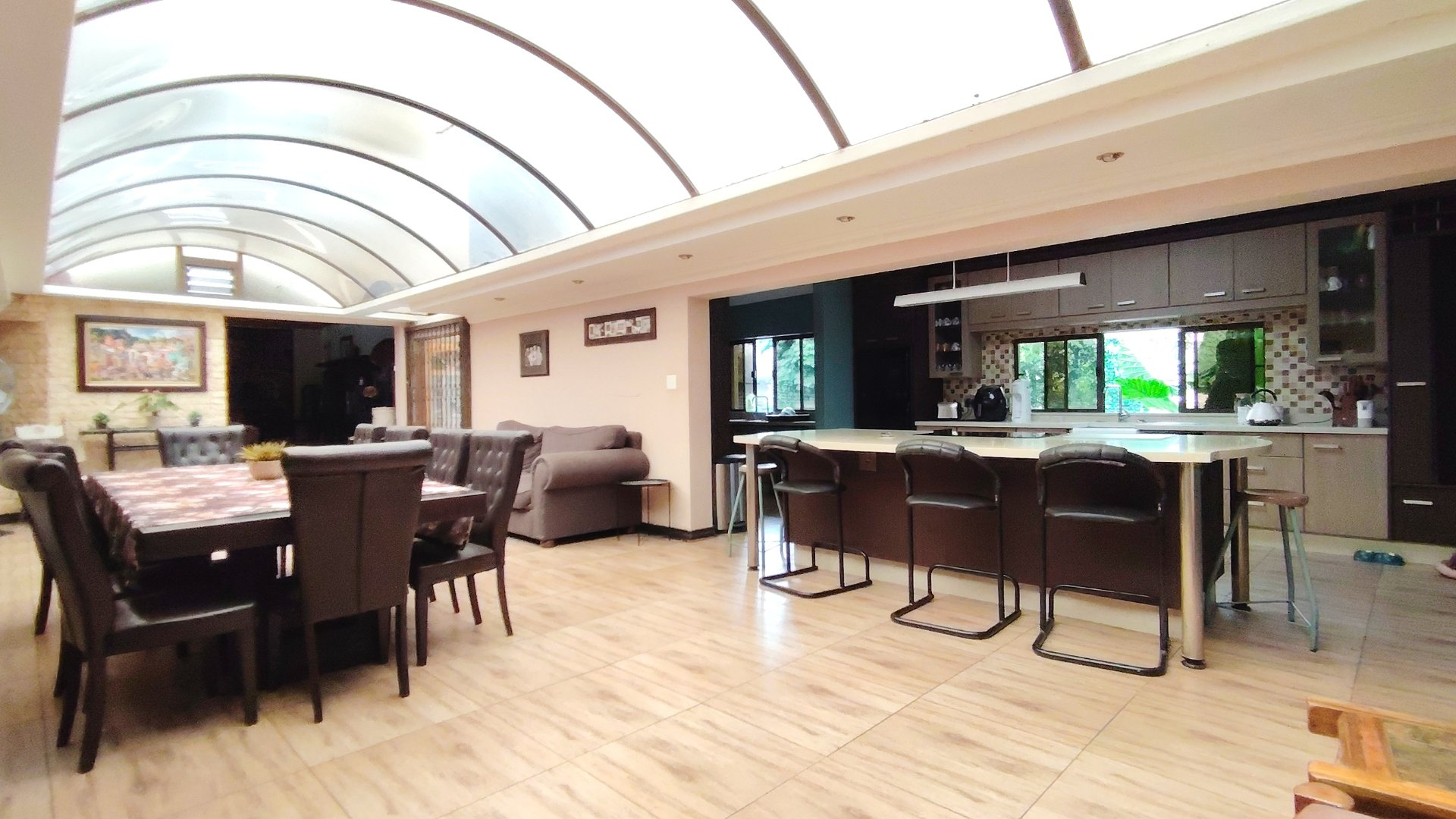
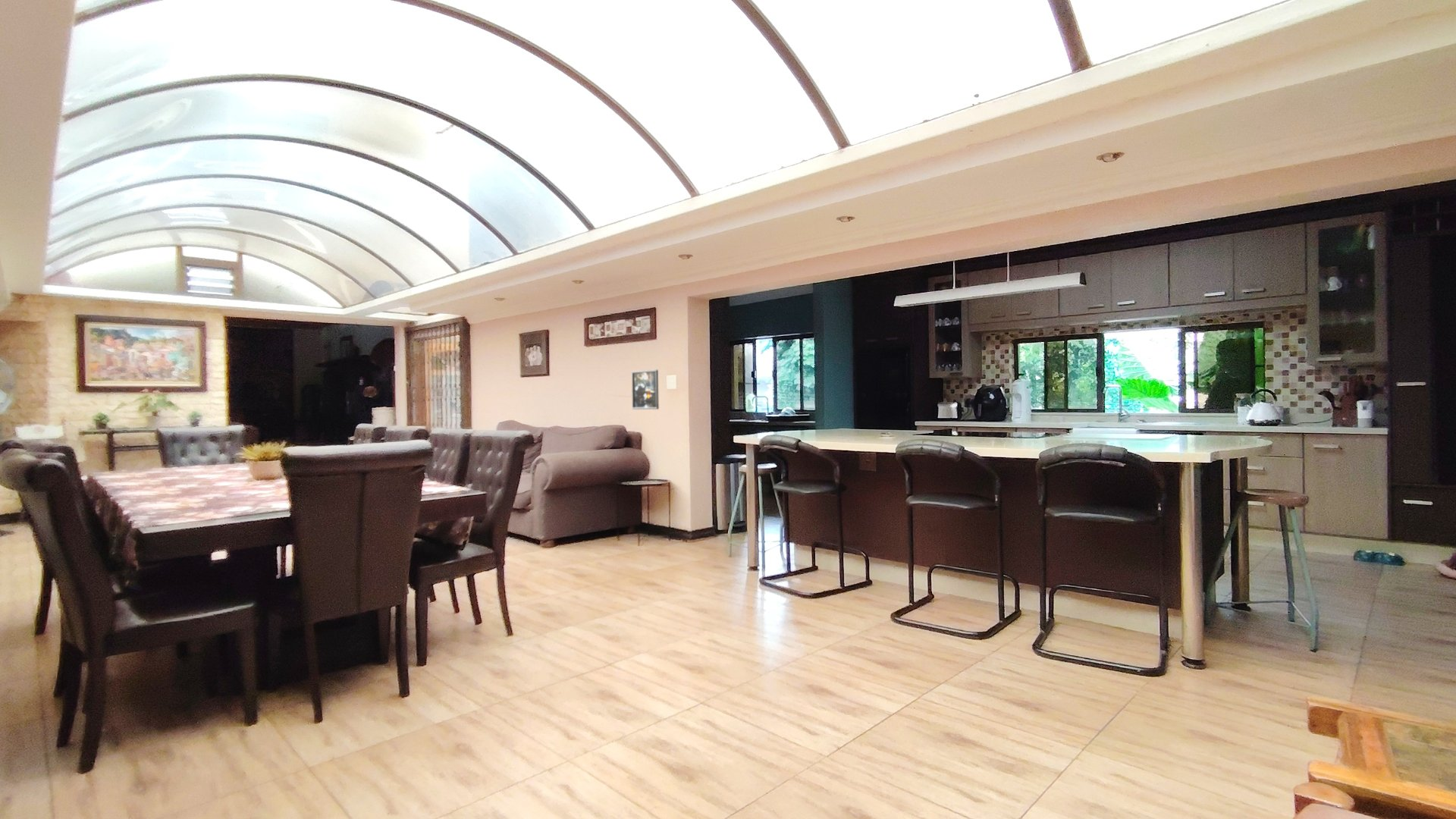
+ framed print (645, 390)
